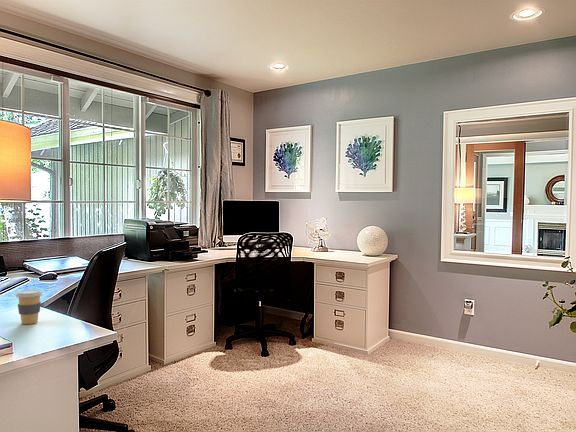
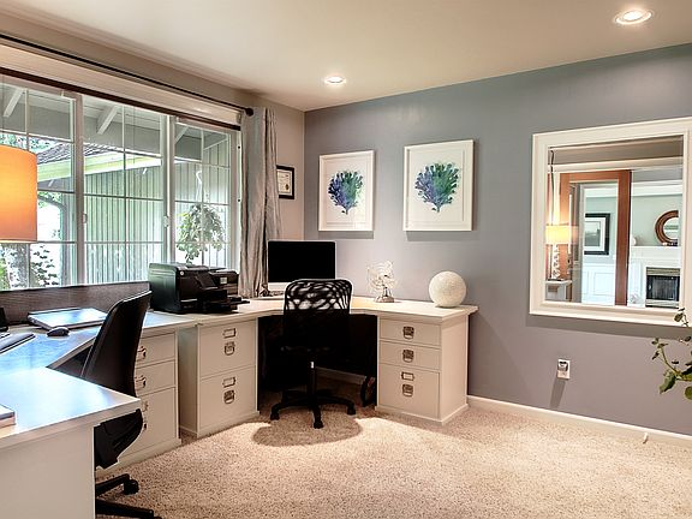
- coffee cup (29, 306)
